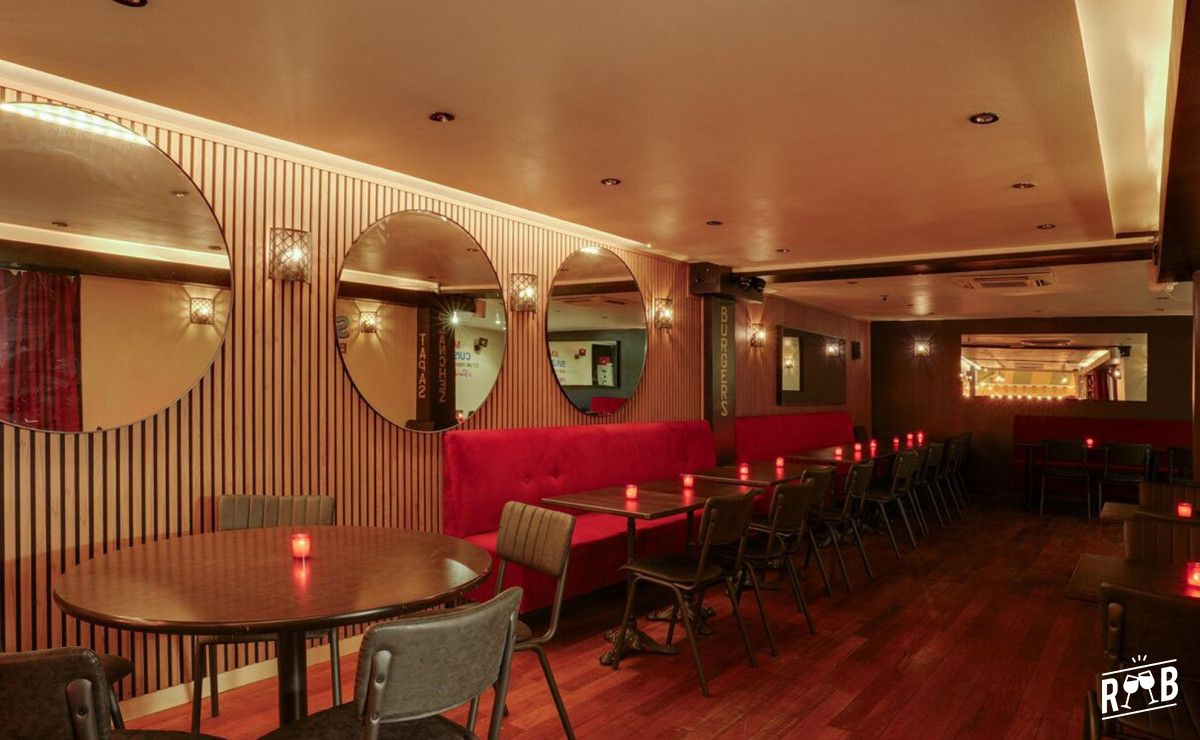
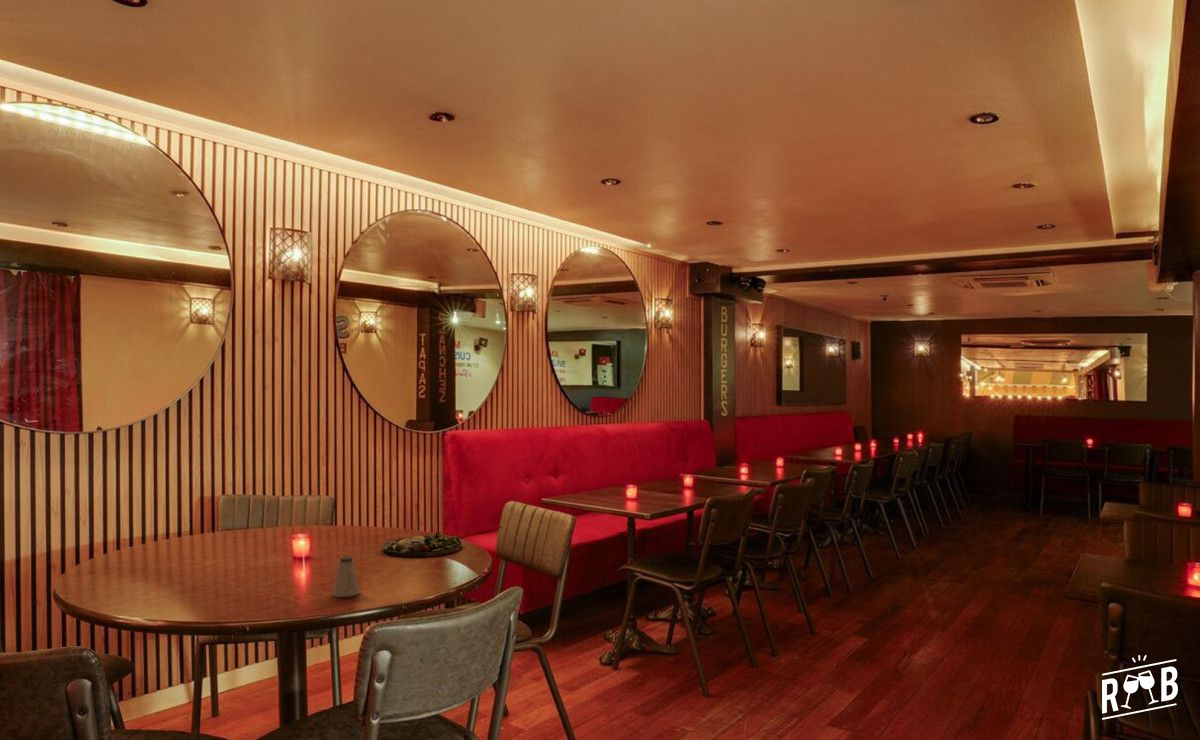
+ dinner plate (422, 539)
+ saltshaker (346, 575)
